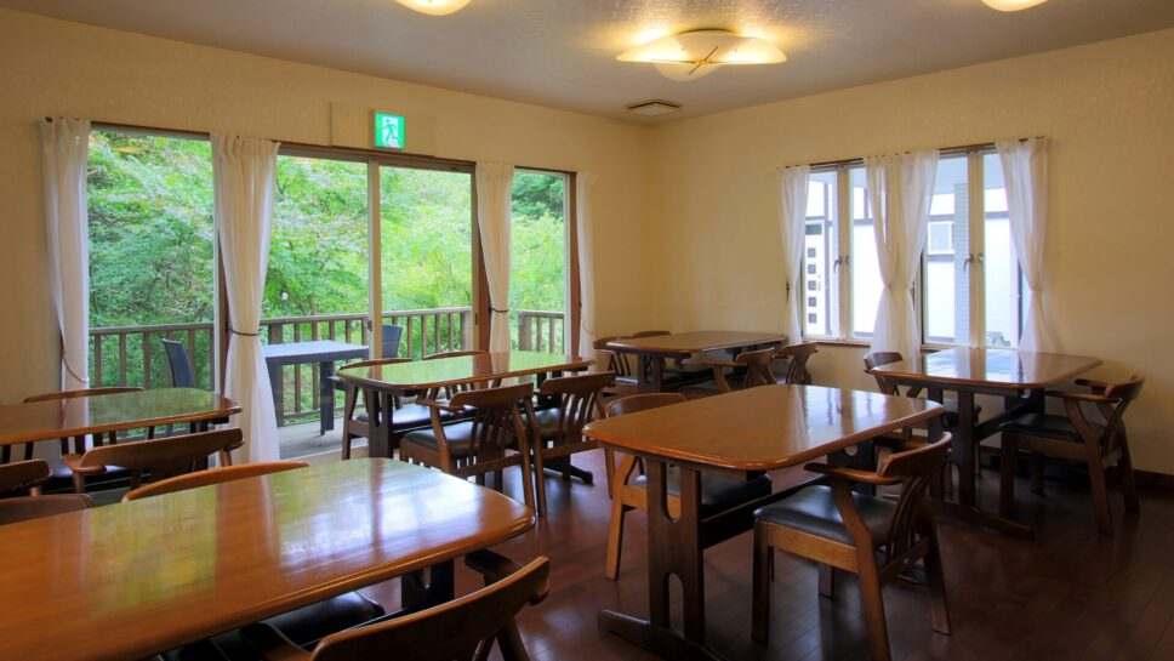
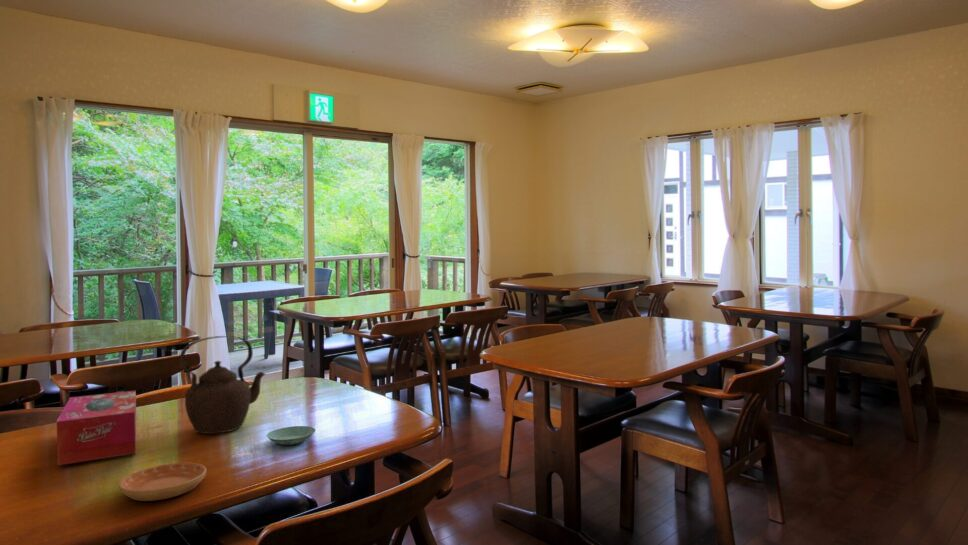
+ teapot (226, 381)
+ tissue box (100, 423)
+ saucer (164, 482)
+ saucer (291, 436)
